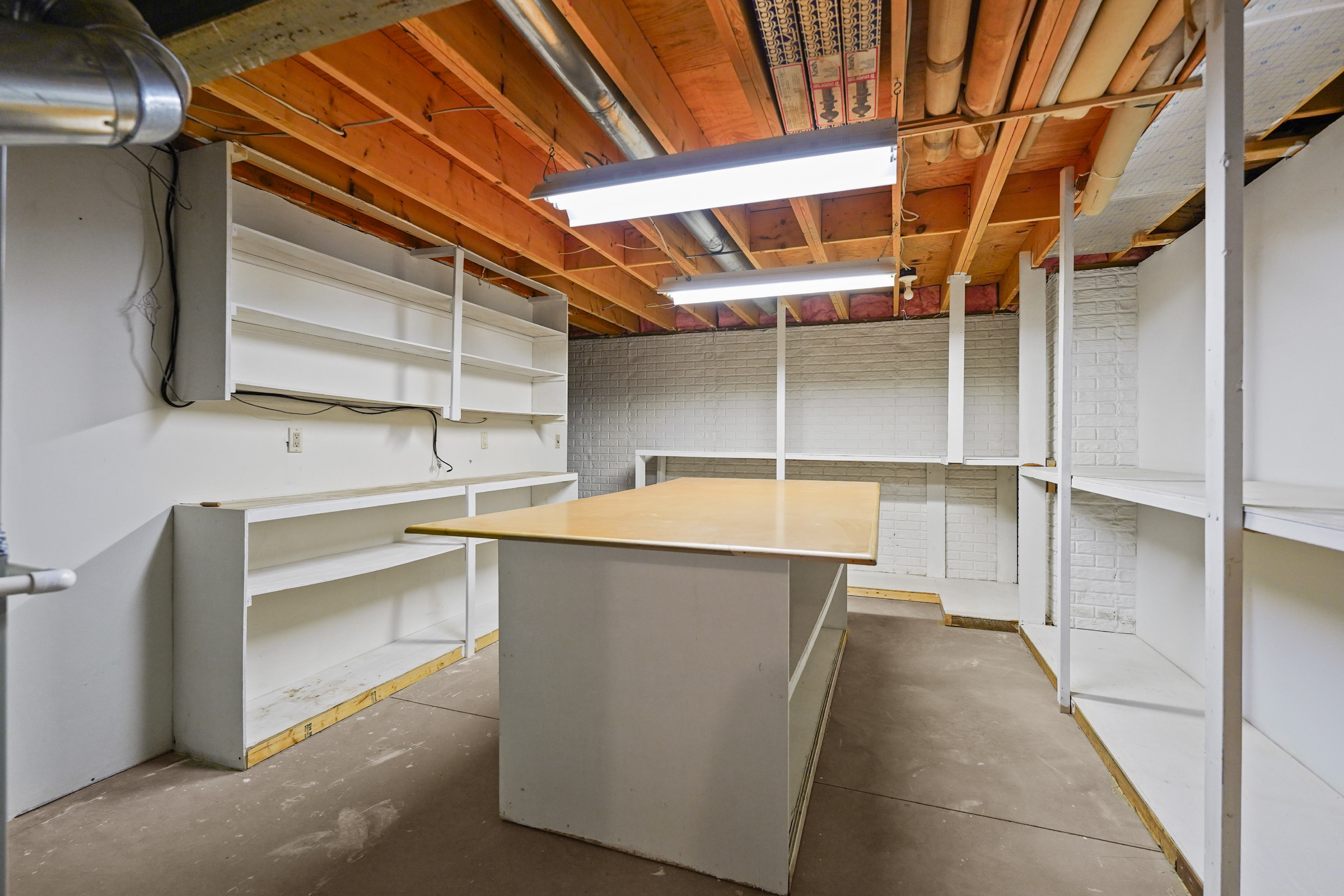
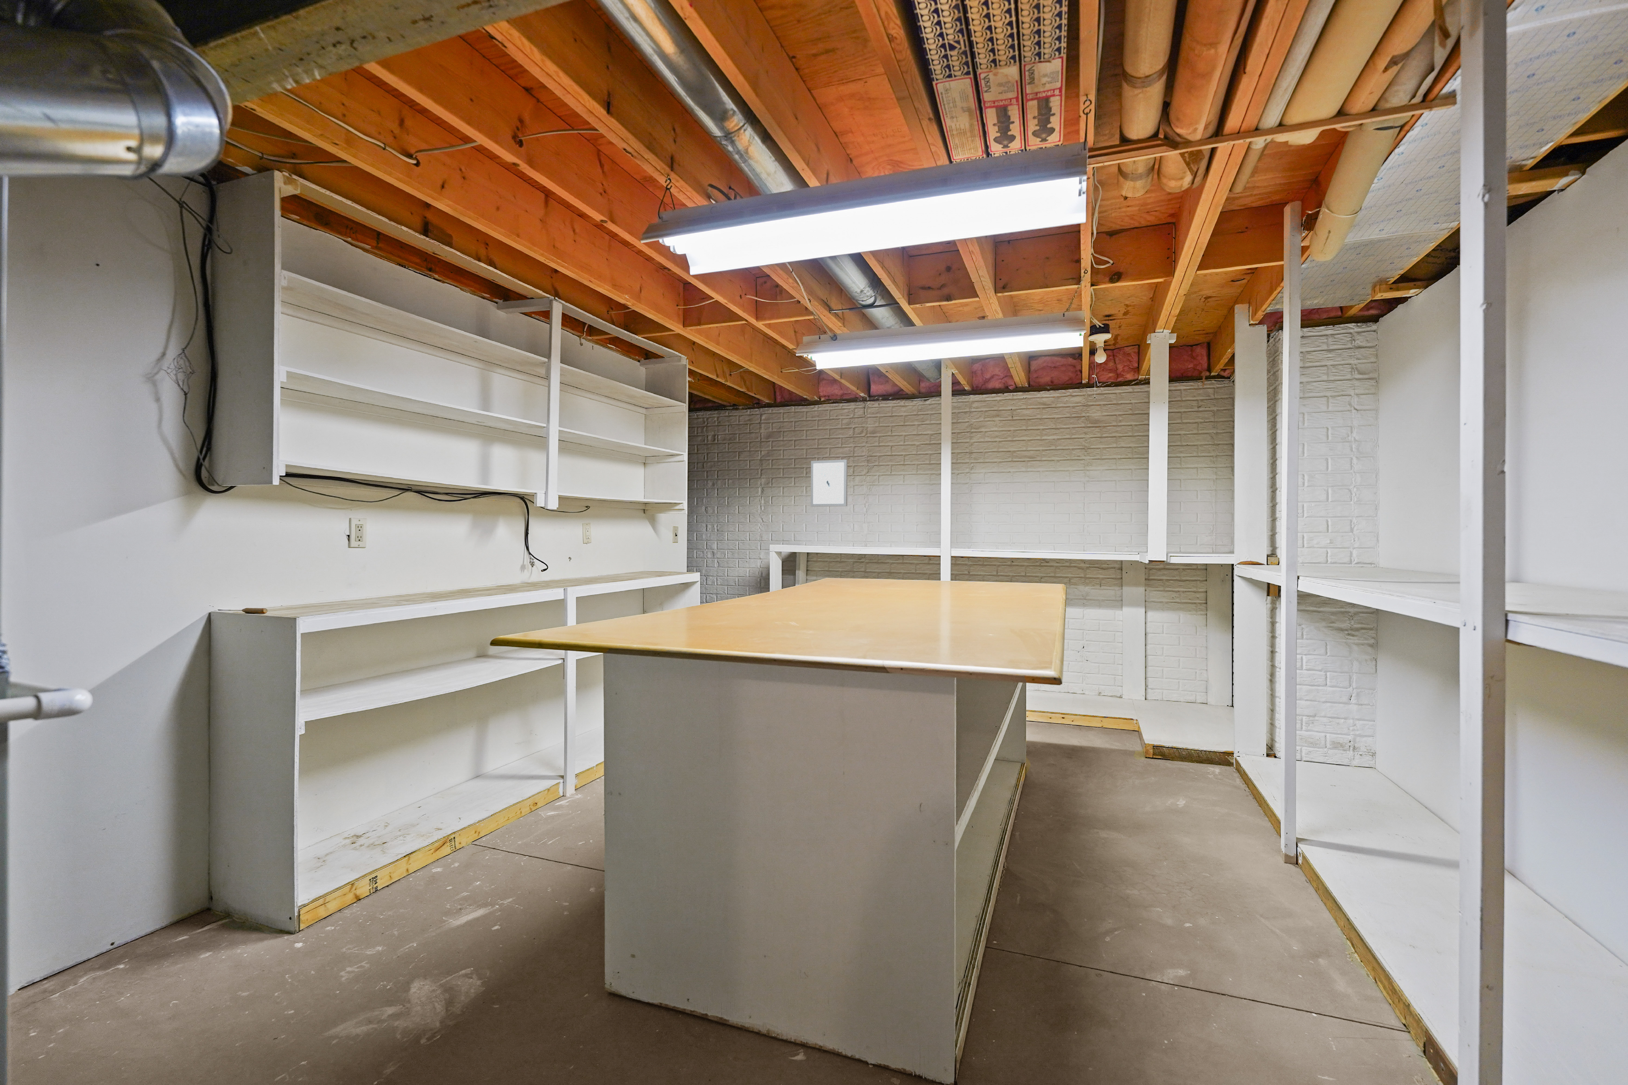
+ wall art (829, 483)
